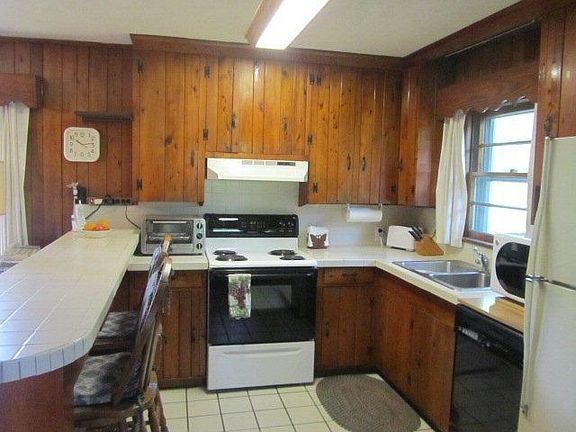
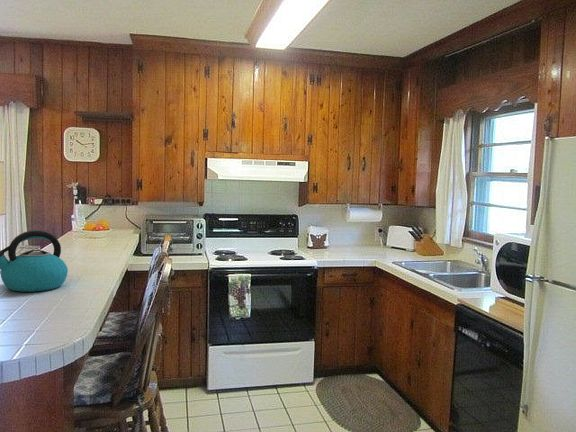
+ kettle (30, 259)
